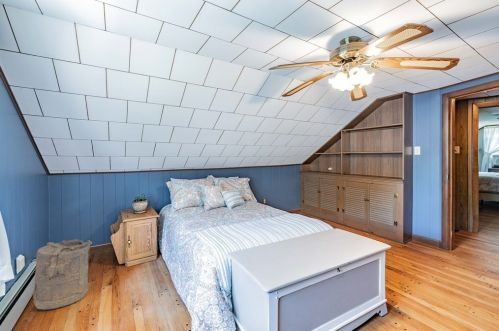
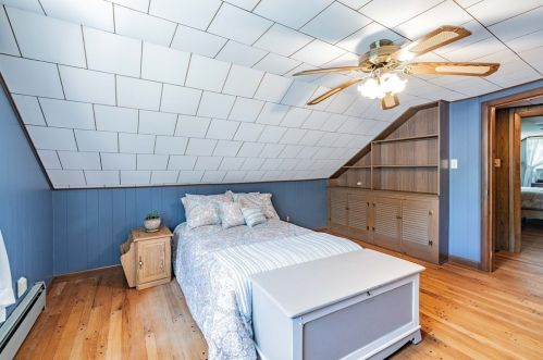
- laundry hamper (61, 270)
